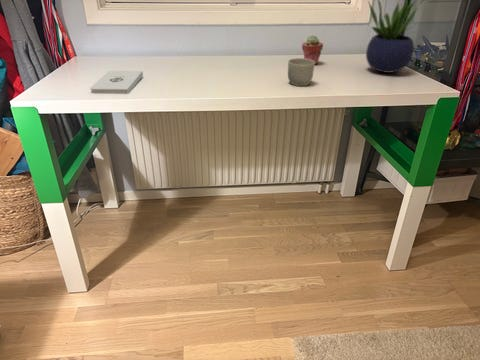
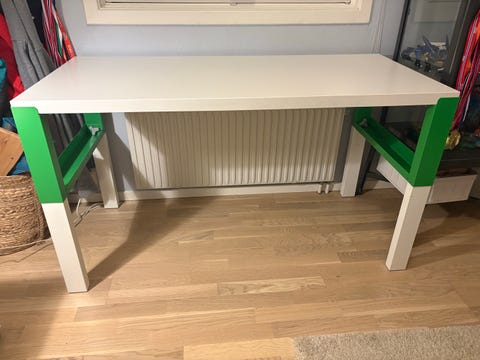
- mug (299, 71)
- potted plant (389, 32)
- notepad (117, 81)
- potted succulent (312, 49)
